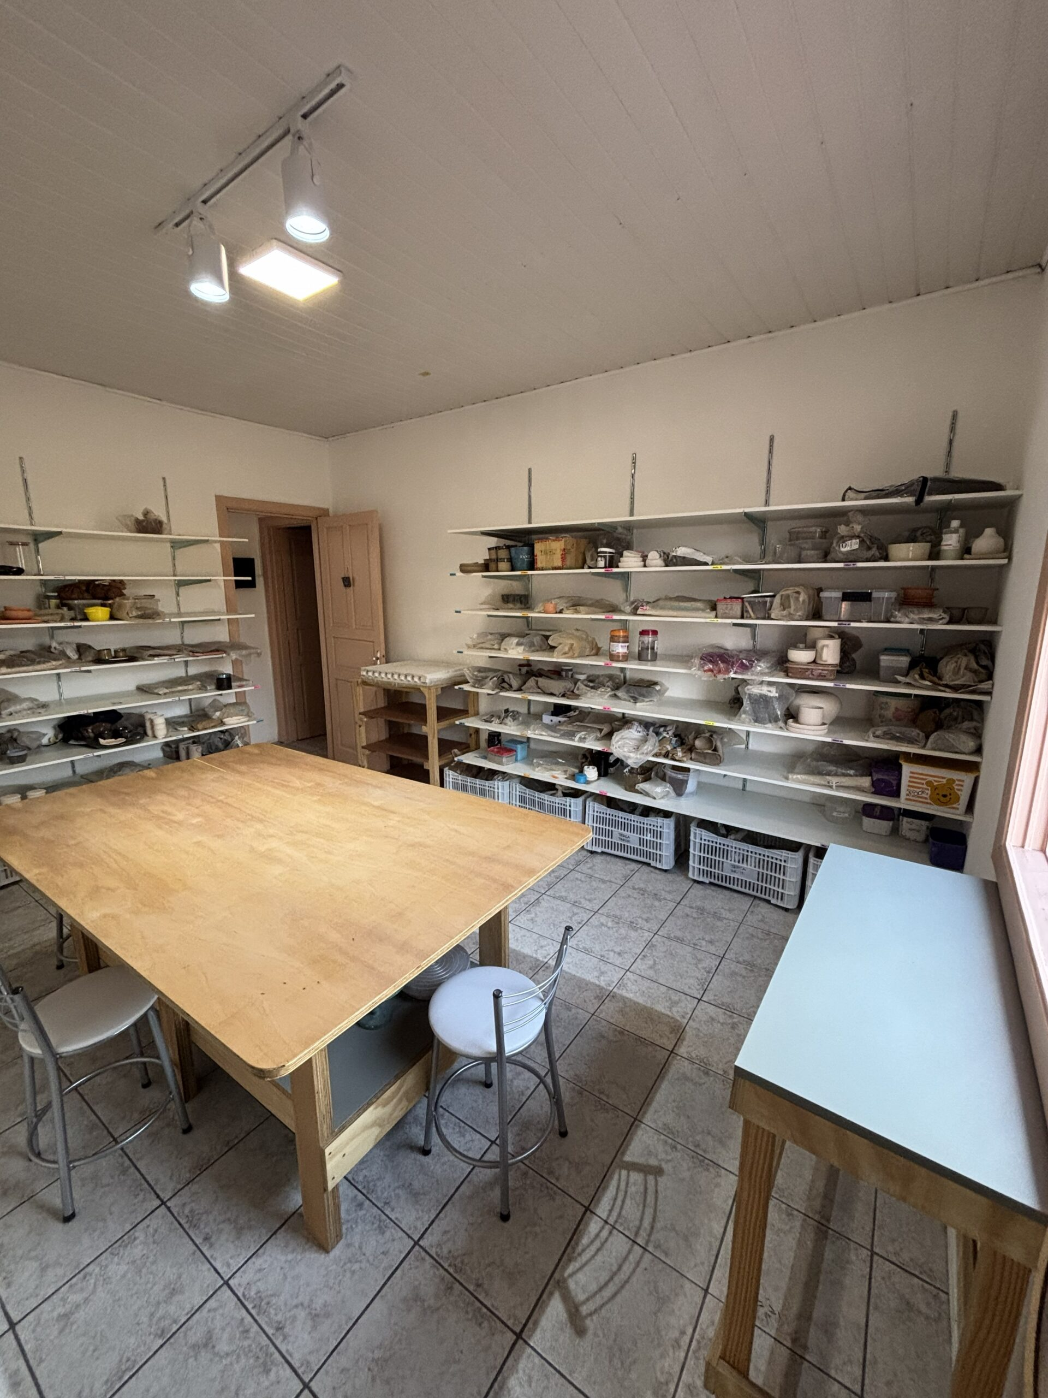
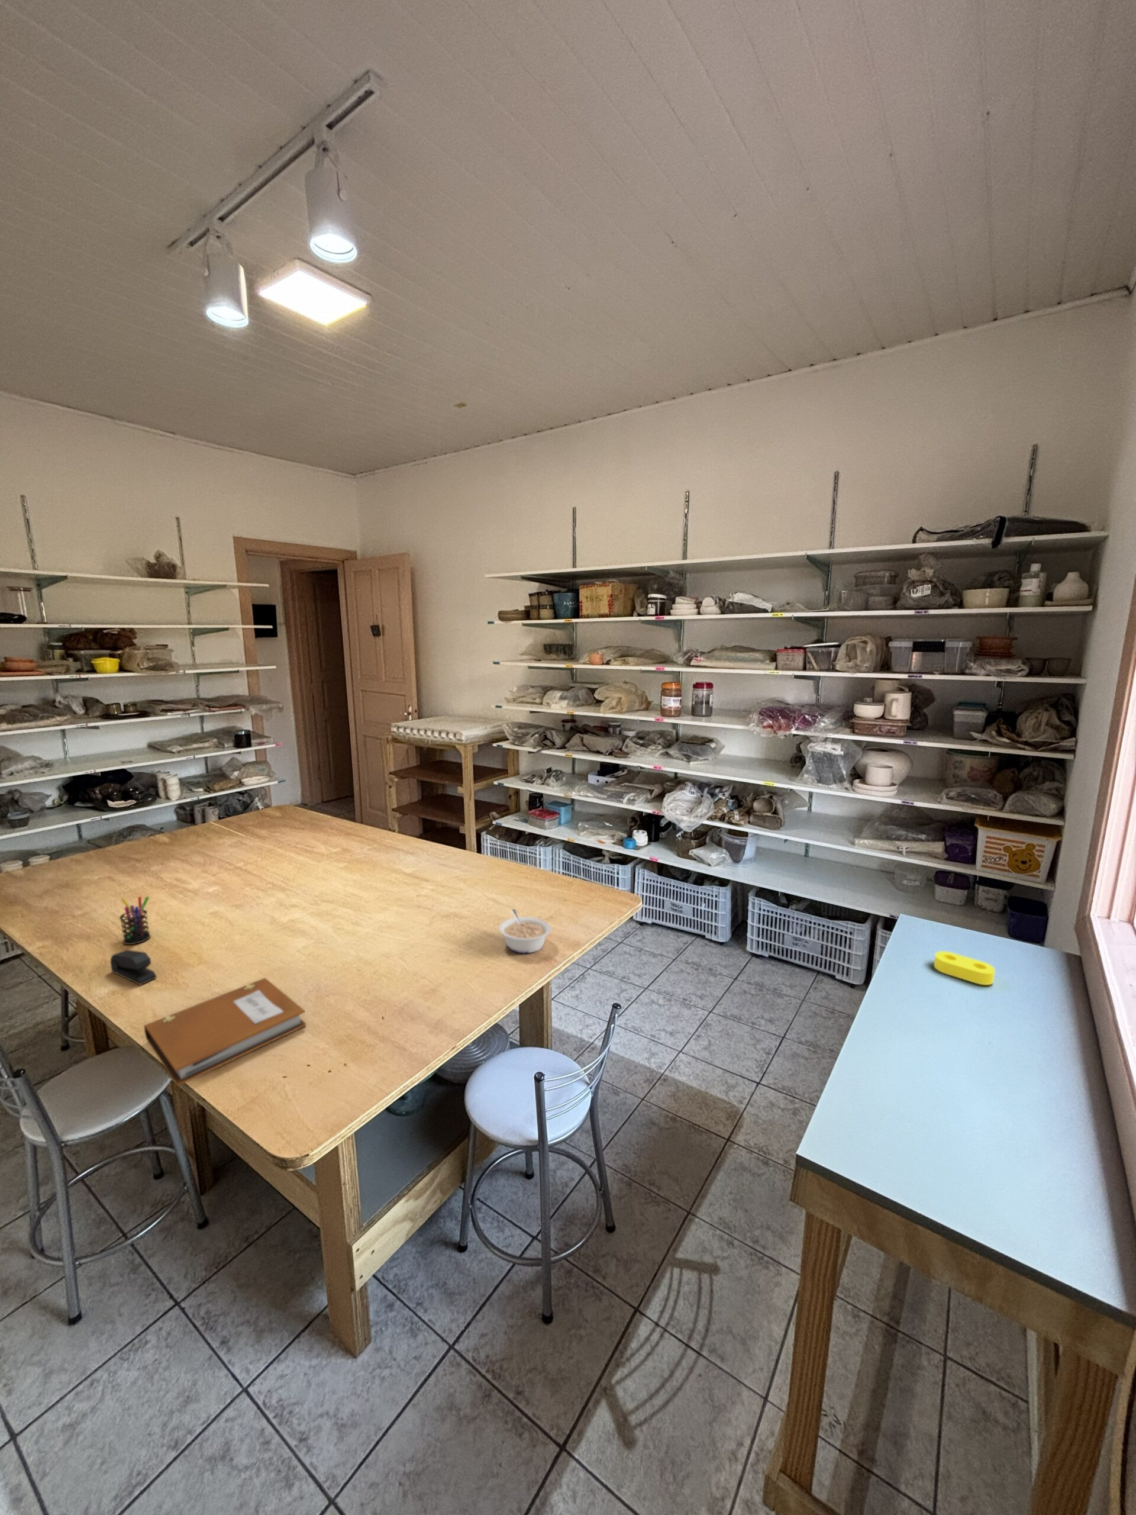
+ sponge (963, 967)
+ stapler (131, 963)
+ legume (523, 934)
+ pen holder (137, 916)
+ notebook (229, 1022)
